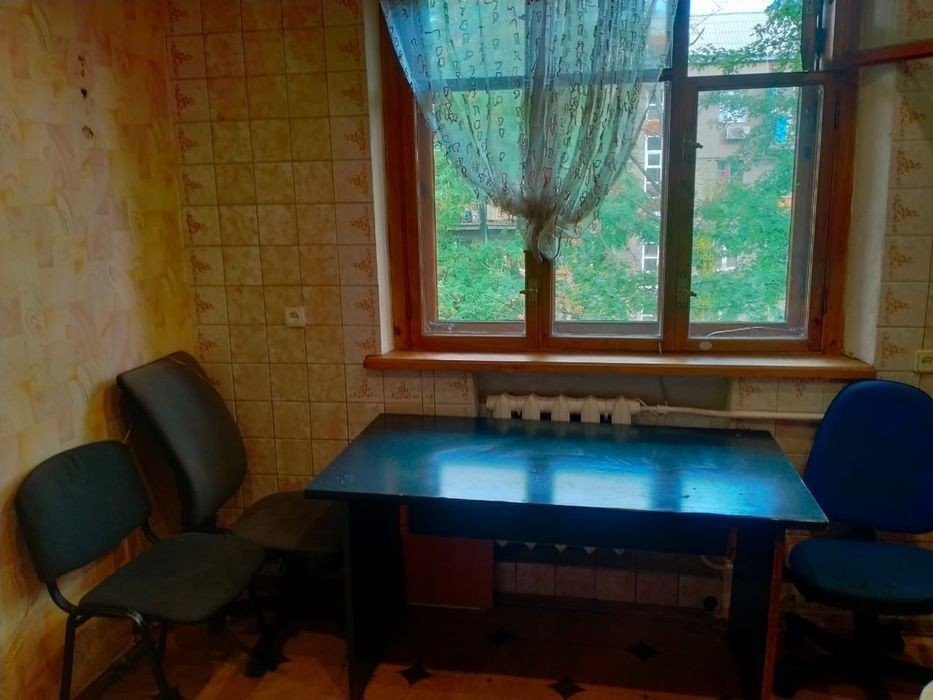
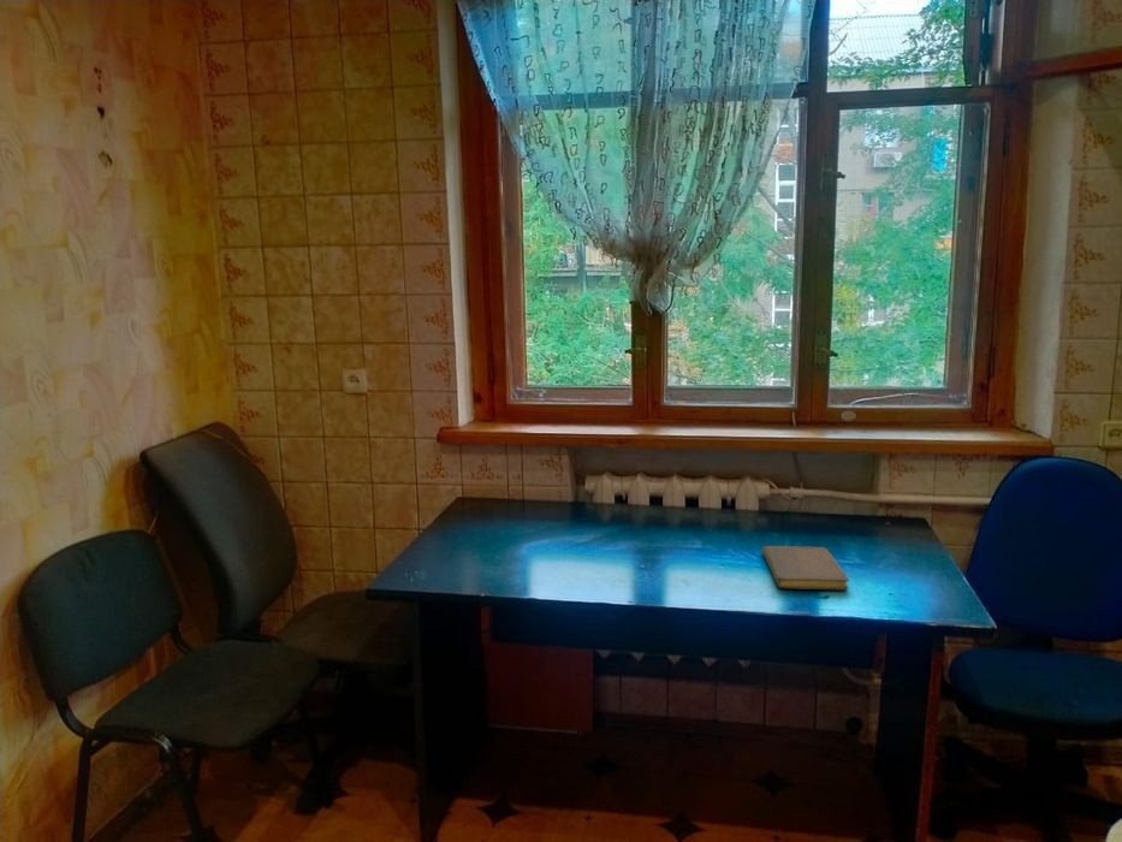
+ notebook (802, 565)
